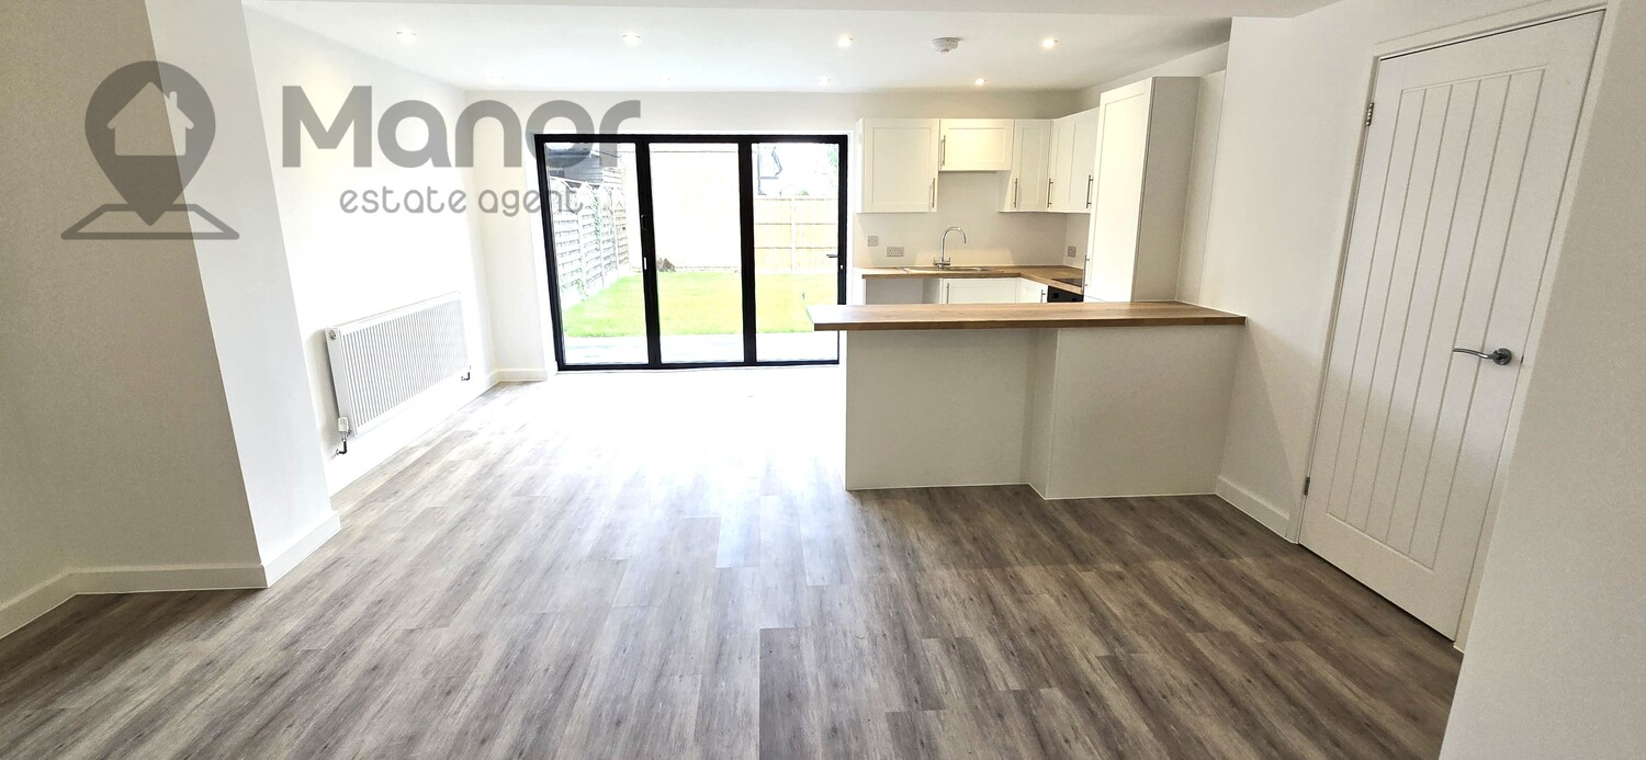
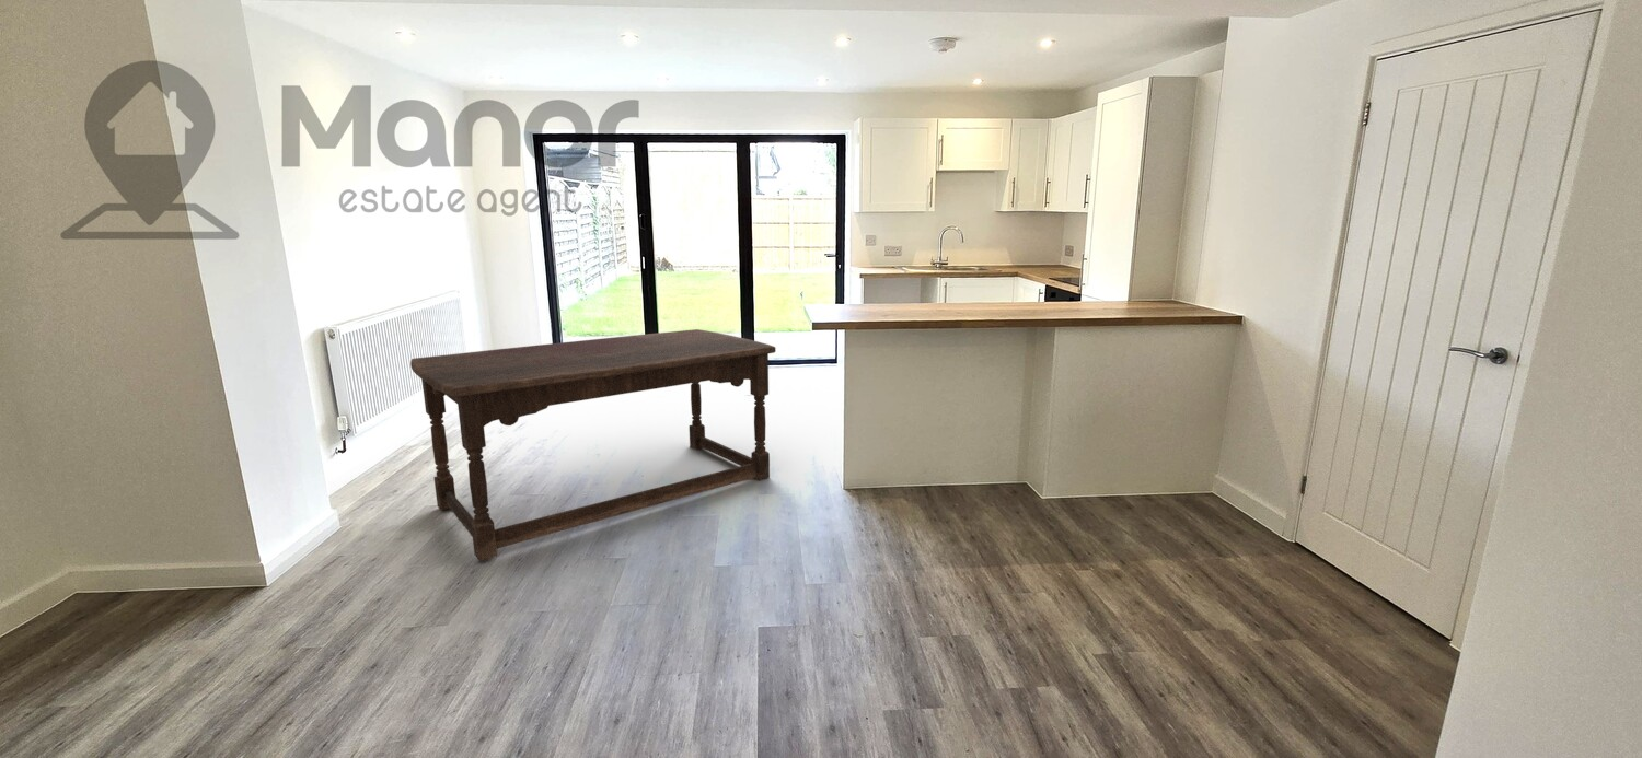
+ dining table (606, 396)
